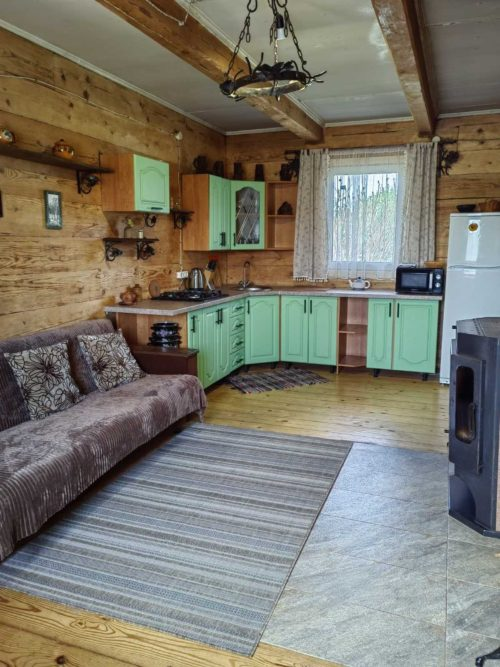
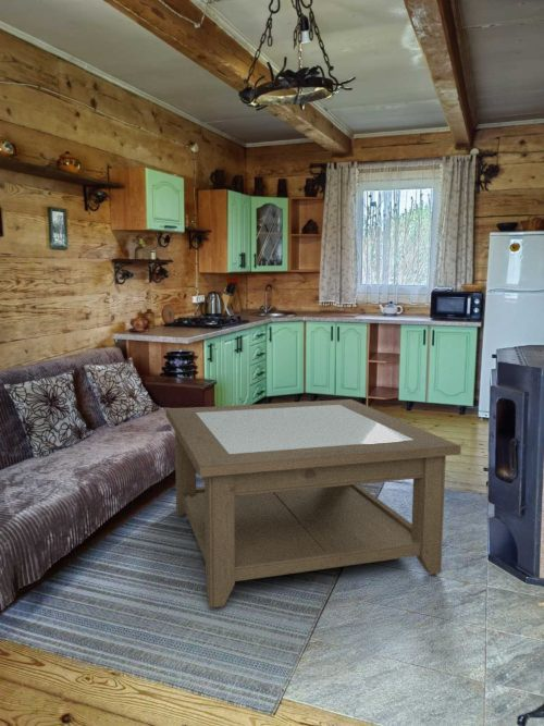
+ coffee table (293, 482)
